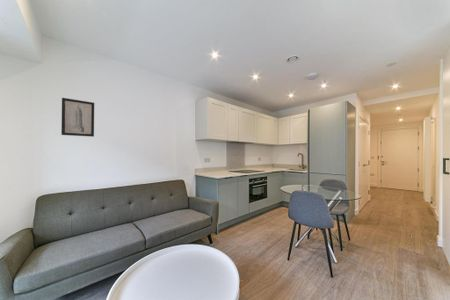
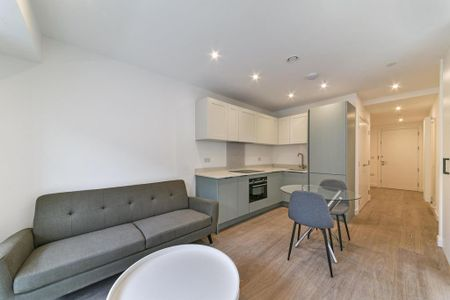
- wall art (78, 118)
